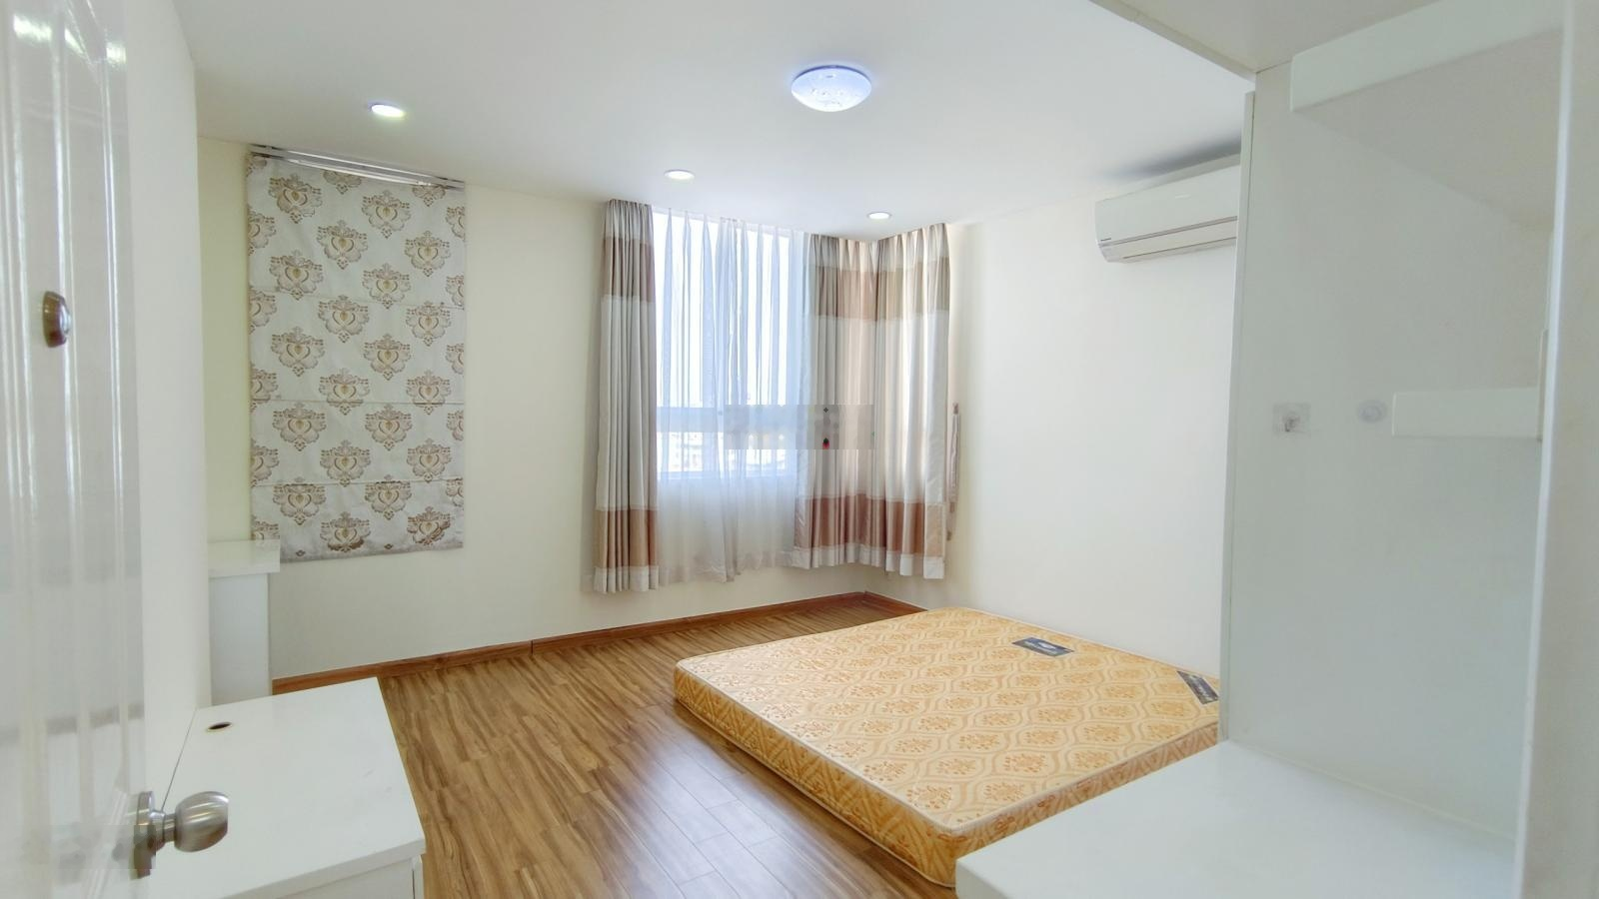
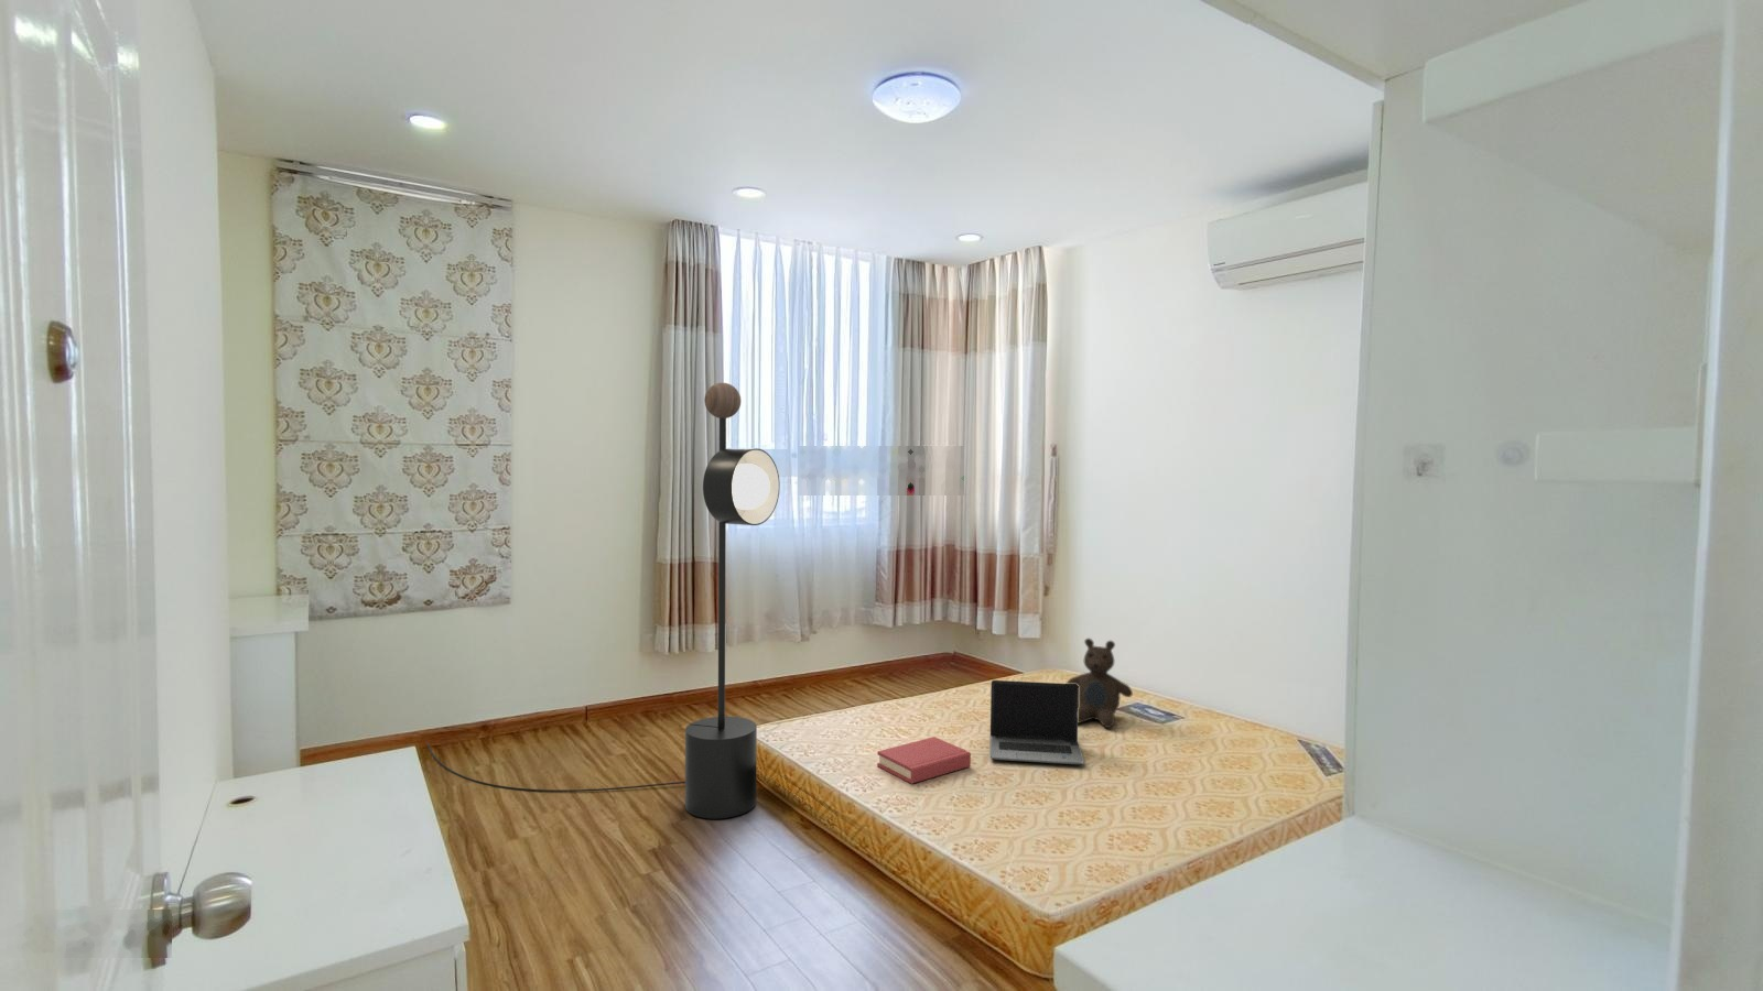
+ teddy bear (1096, 680)
+ laptop computer (1035, 721)
+ hardback book (924, 759)
+ floor lamp (718, 582)
